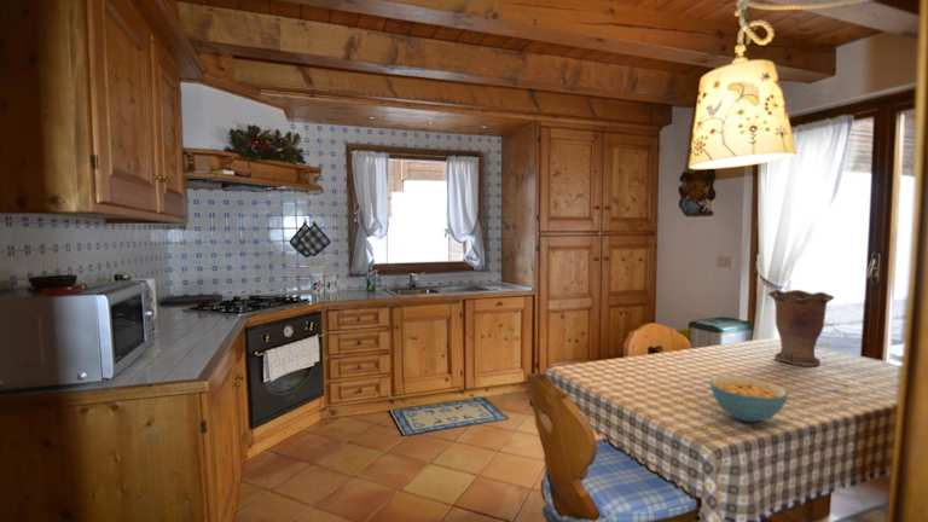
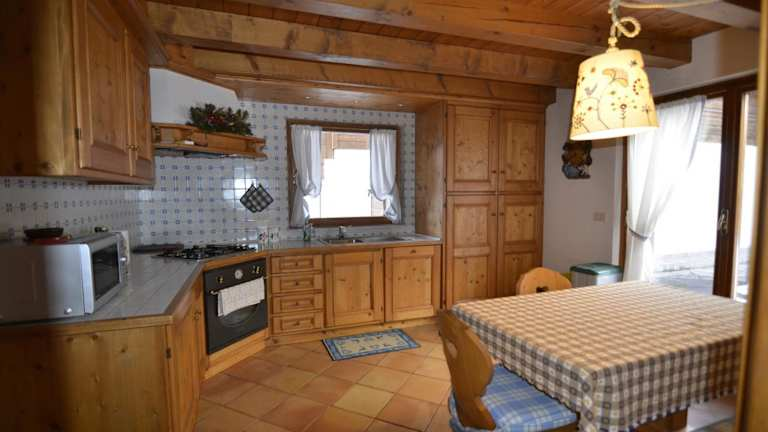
- vase (799, 326)
- cereal bowl (747, 401)
